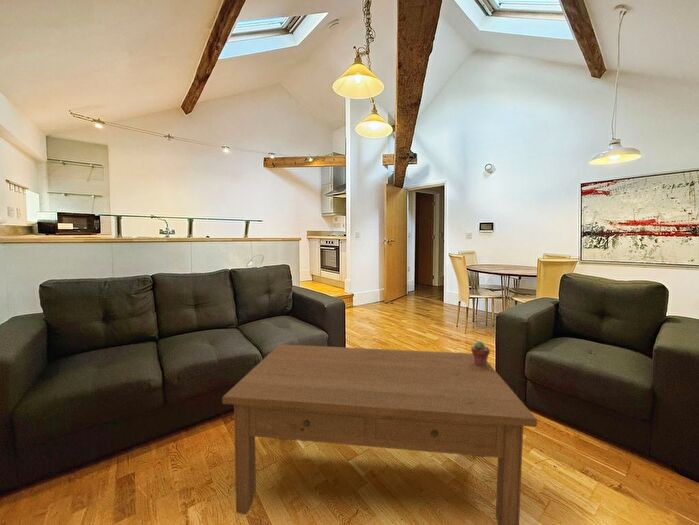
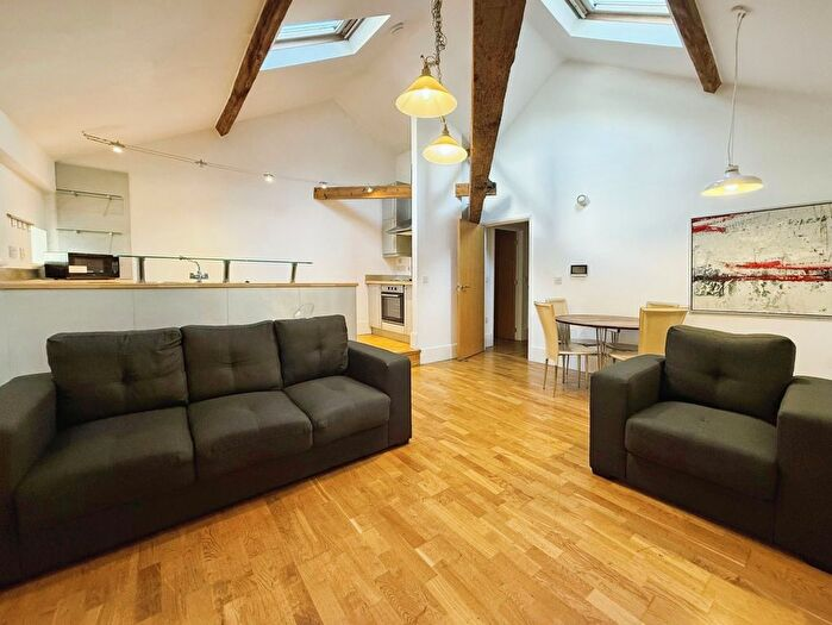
- coffee table (373, 423)
- potted succulent (480, 352)
